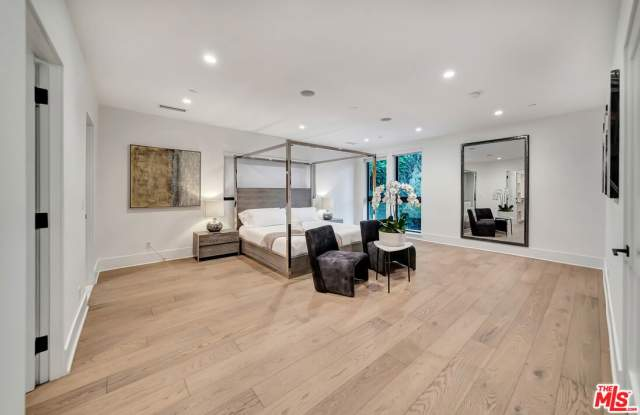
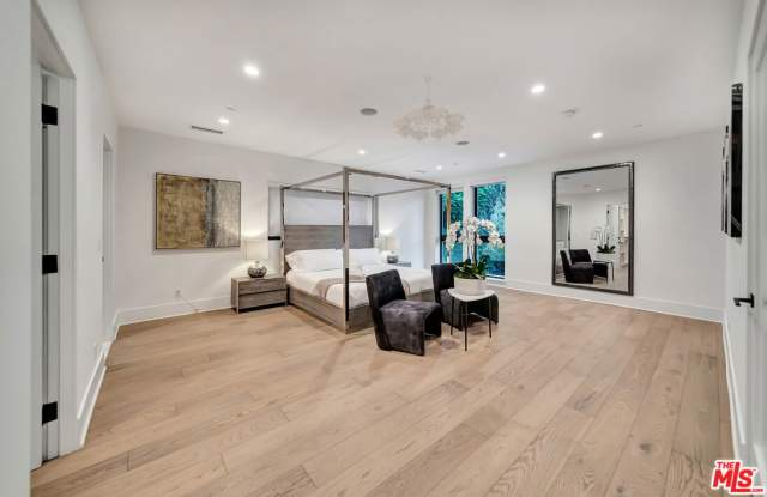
+ chandelier (428, 105)
